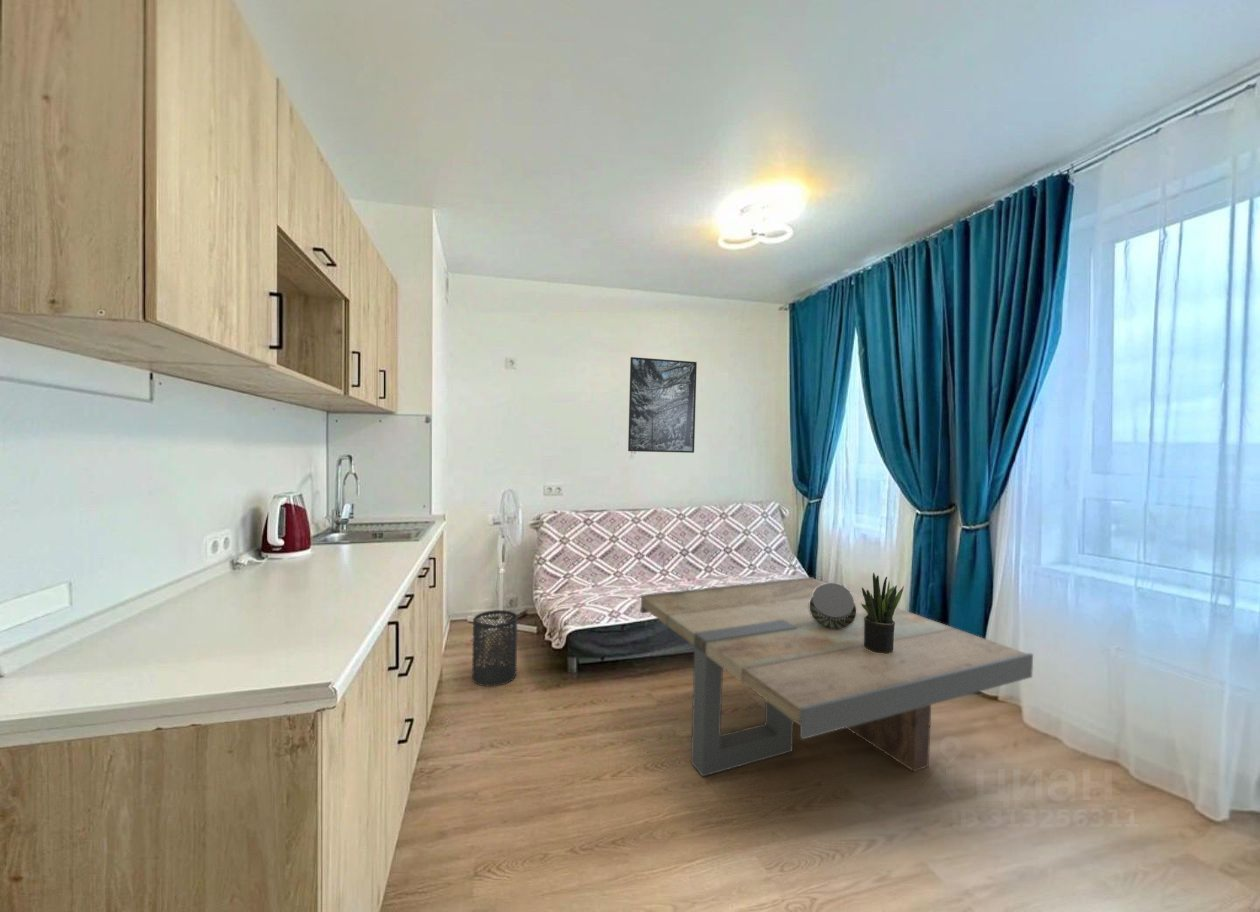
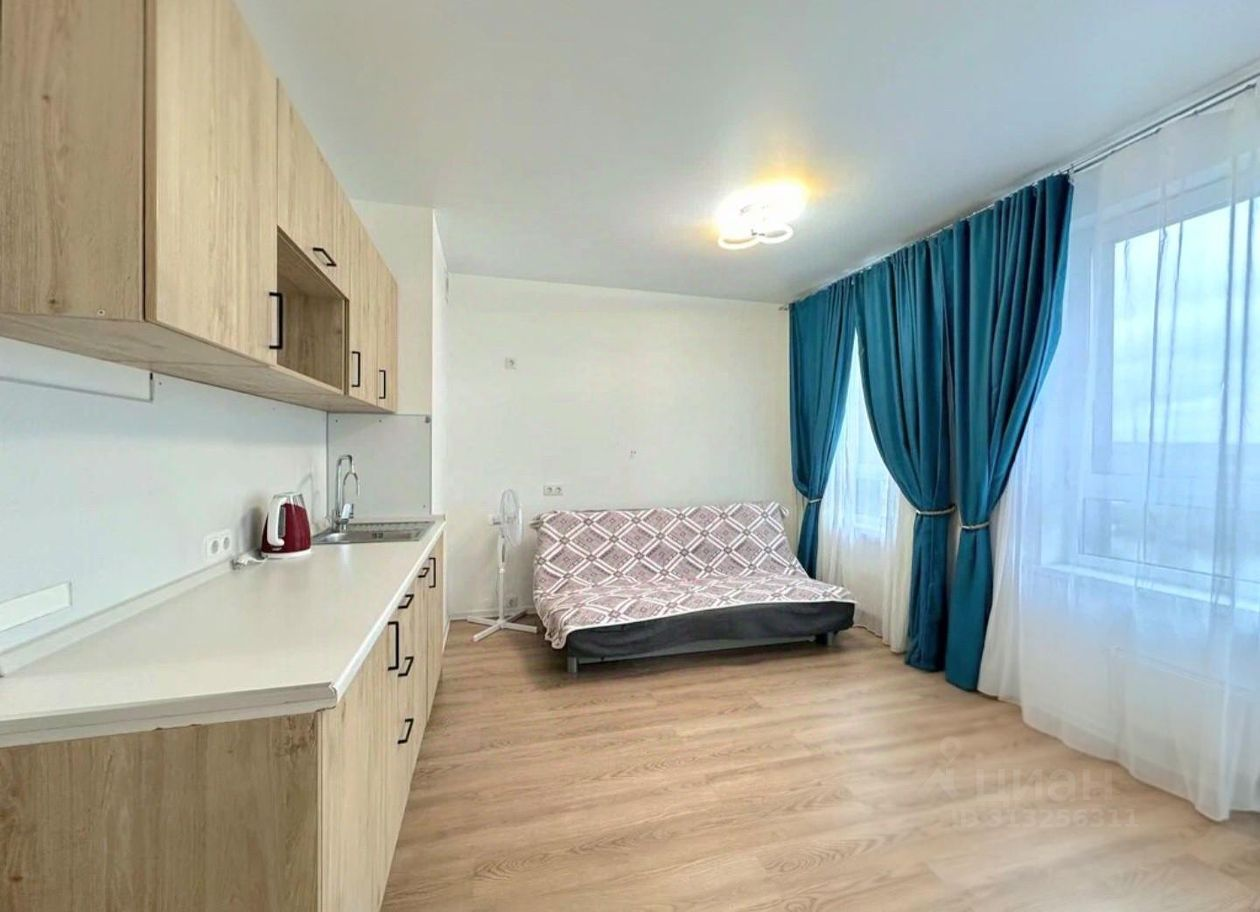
- trash can (495, 646)
- drum (832, 603)
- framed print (662, 405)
- coffee table (807, 680)
- potted plant (882, 609)
